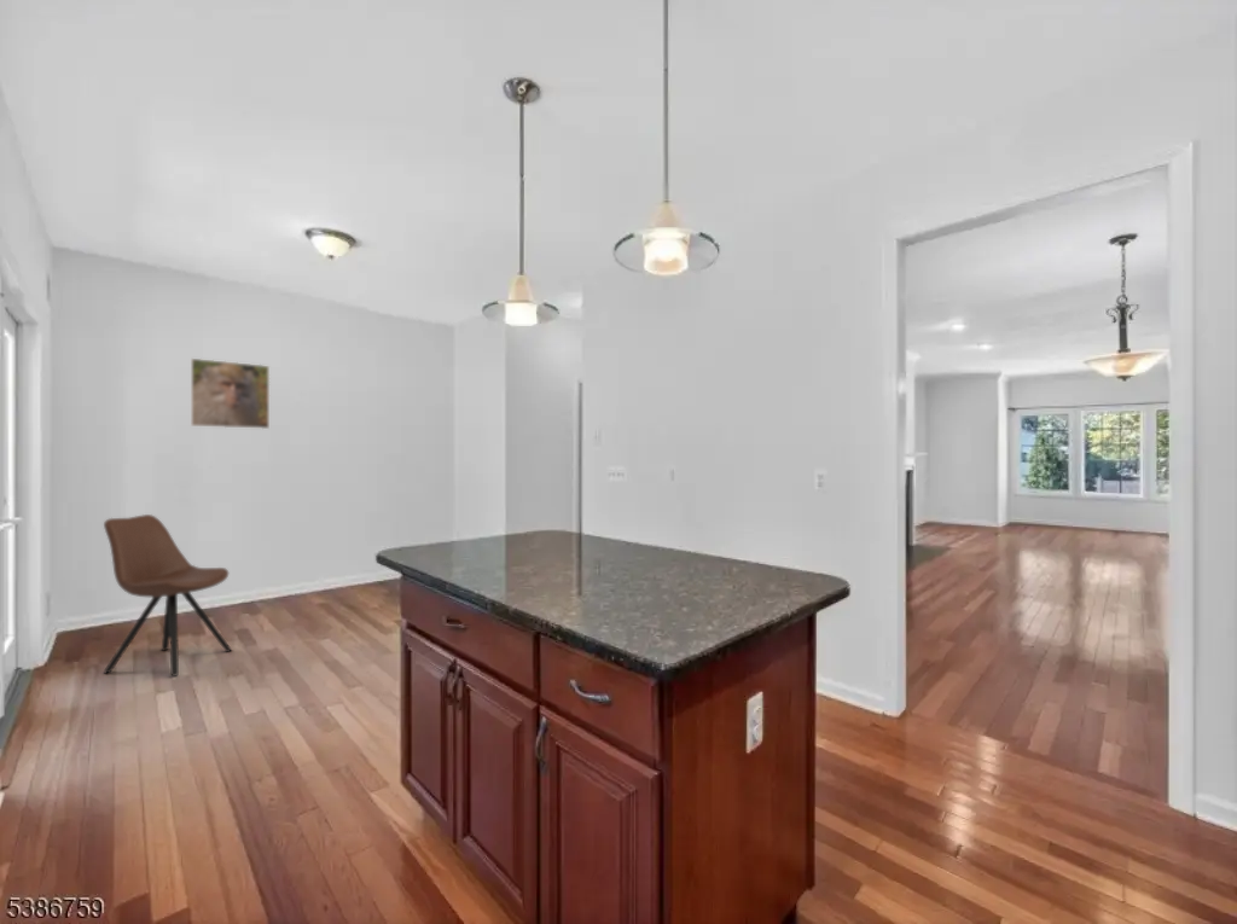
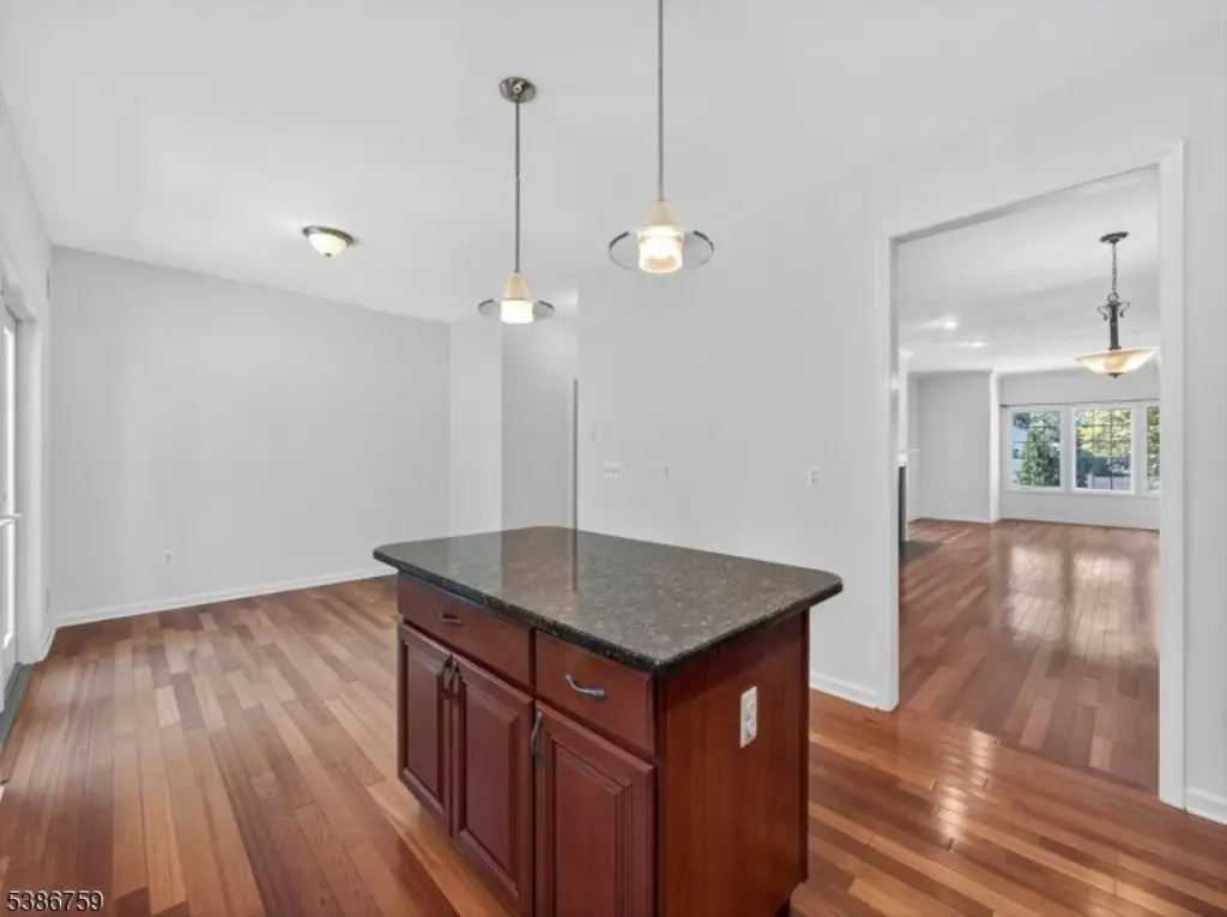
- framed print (231, 394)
- chair (169, 588)
